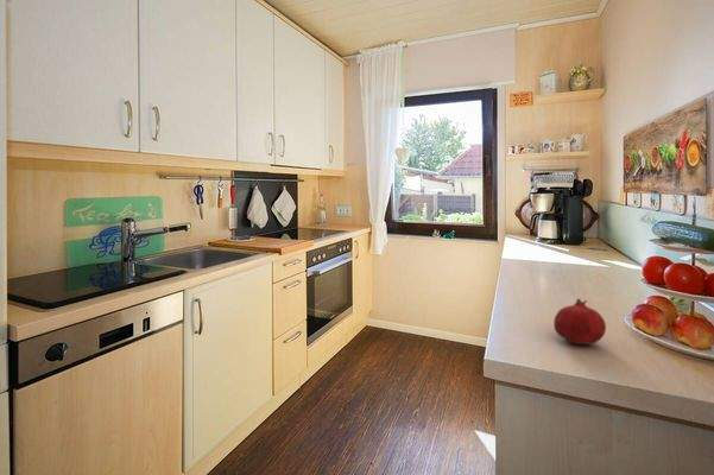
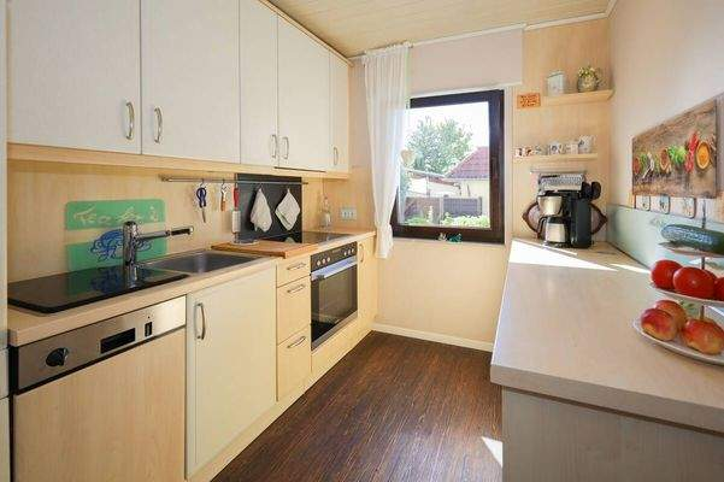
- fruit (579, 321)
